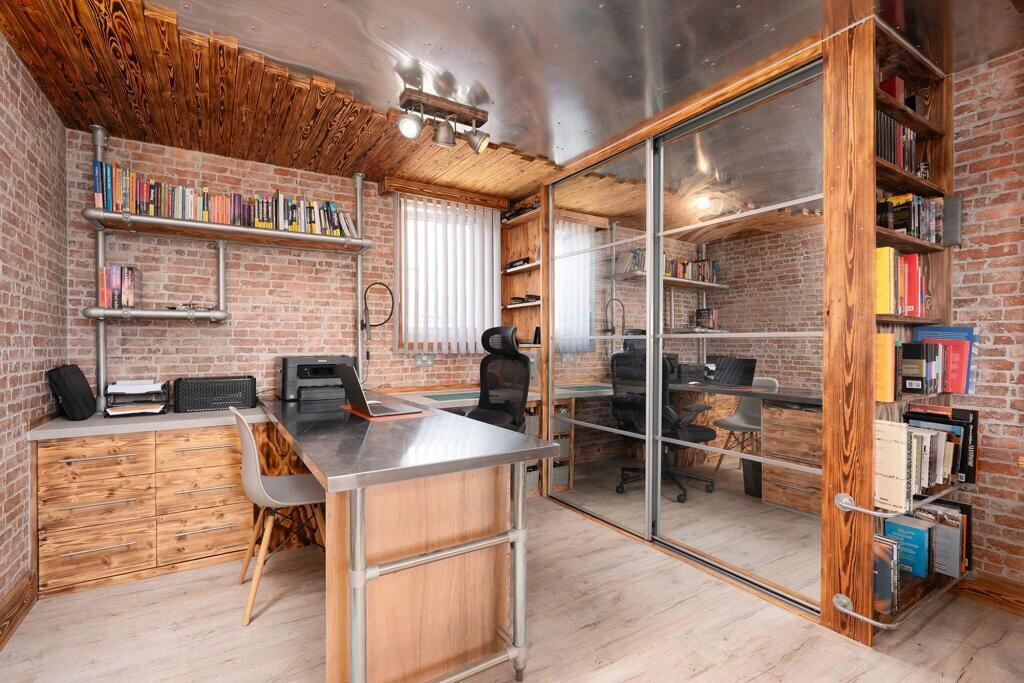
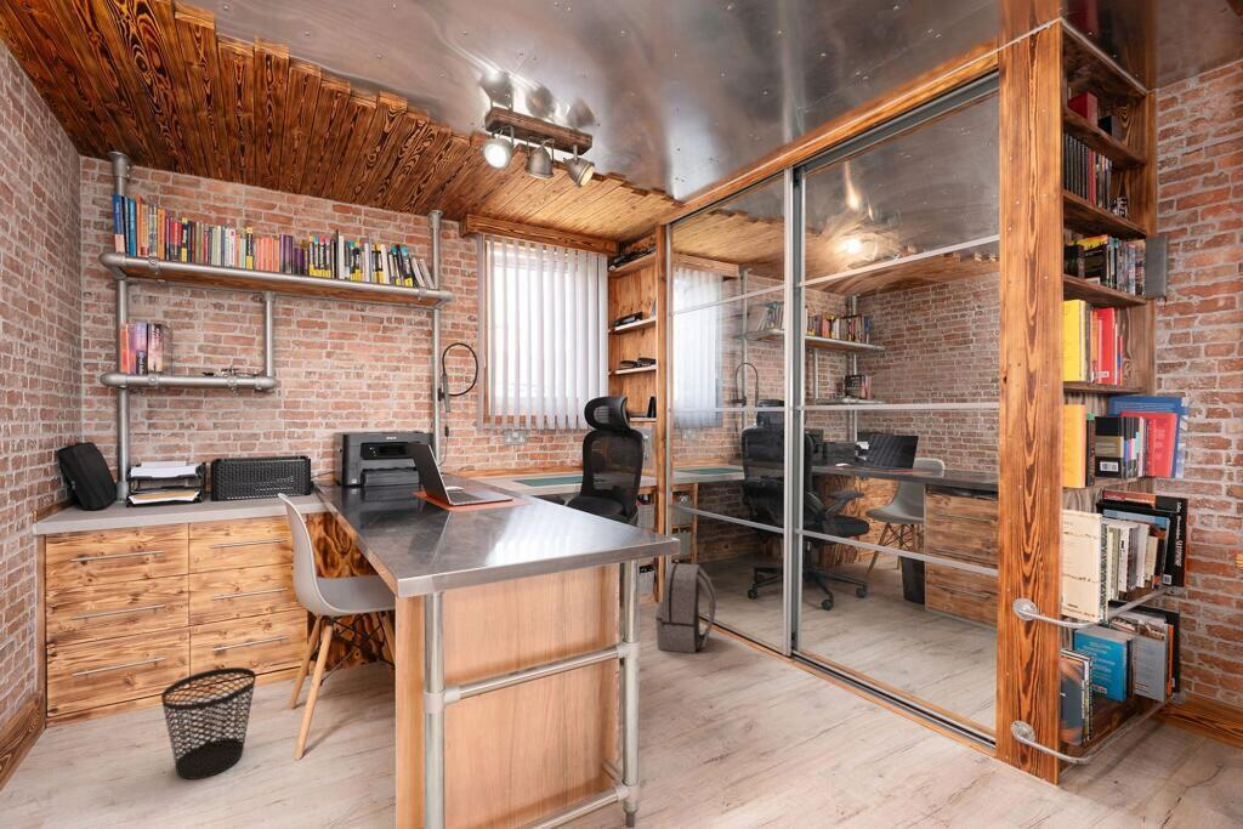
+ wastebasket (210, 723)
+ backpack (686, 603)
